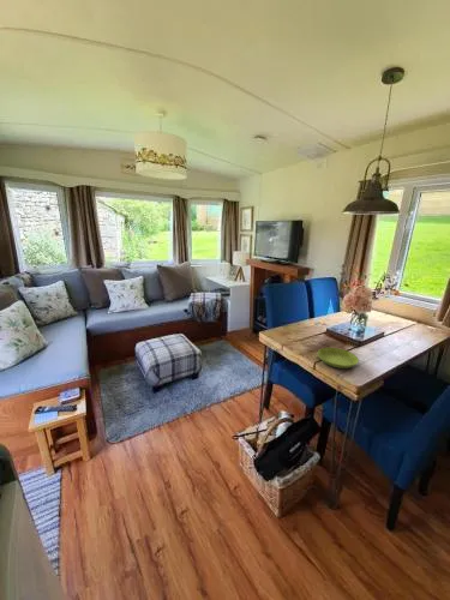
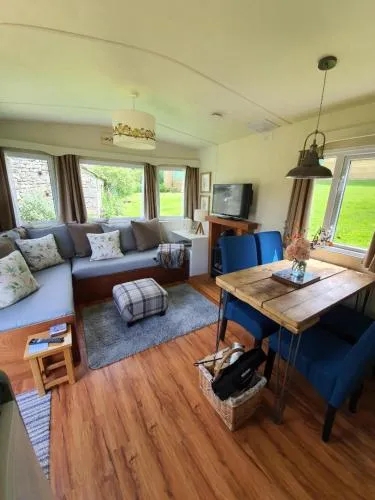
- saucer (336, 358)
